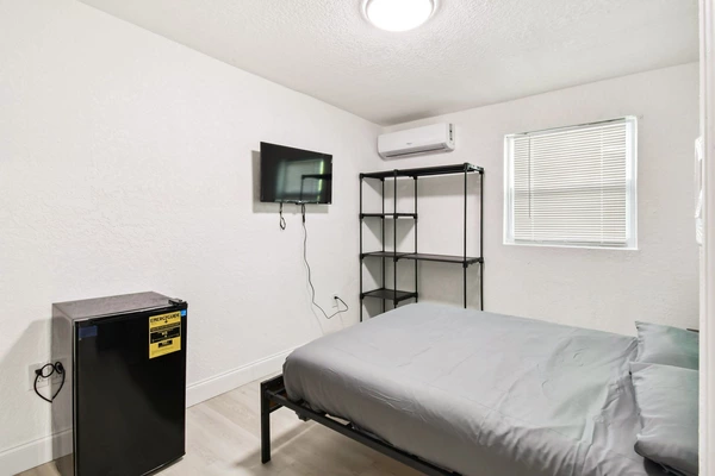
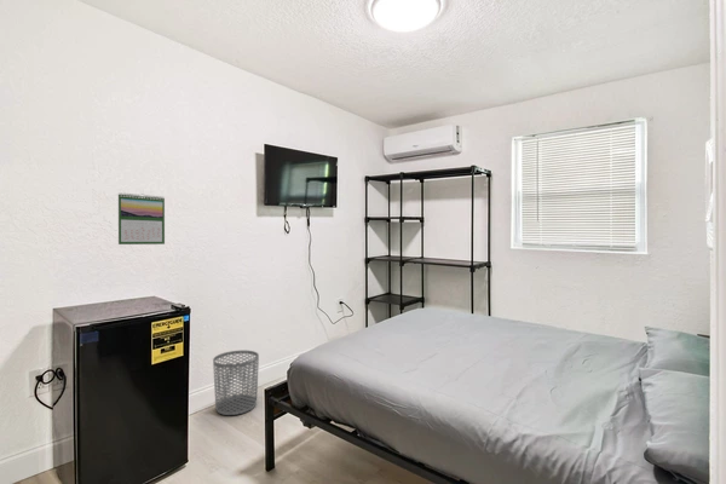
+ calendar (142, 219)
+ waste bin (236, 381)
